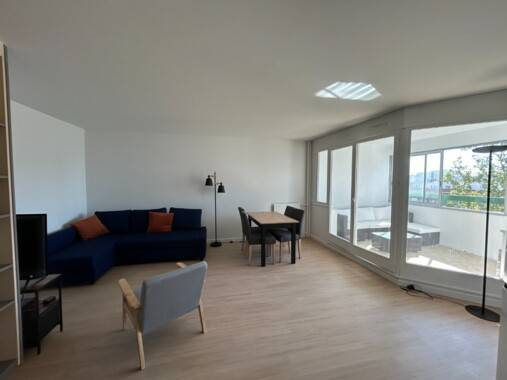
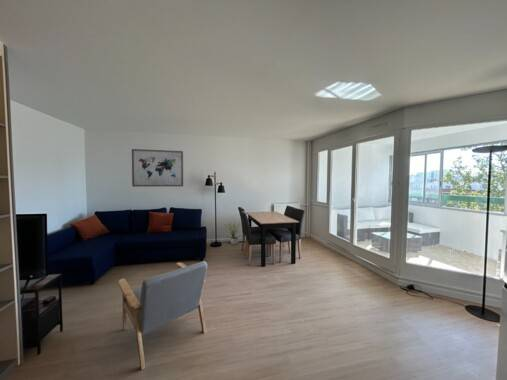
+ potted plant (232, 233)
+ wall art (158, 168)
